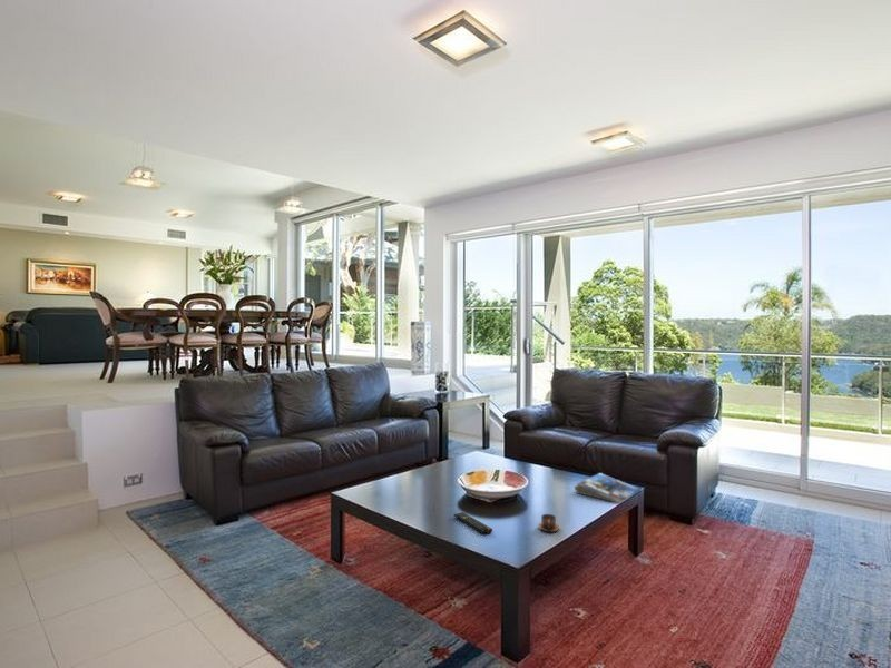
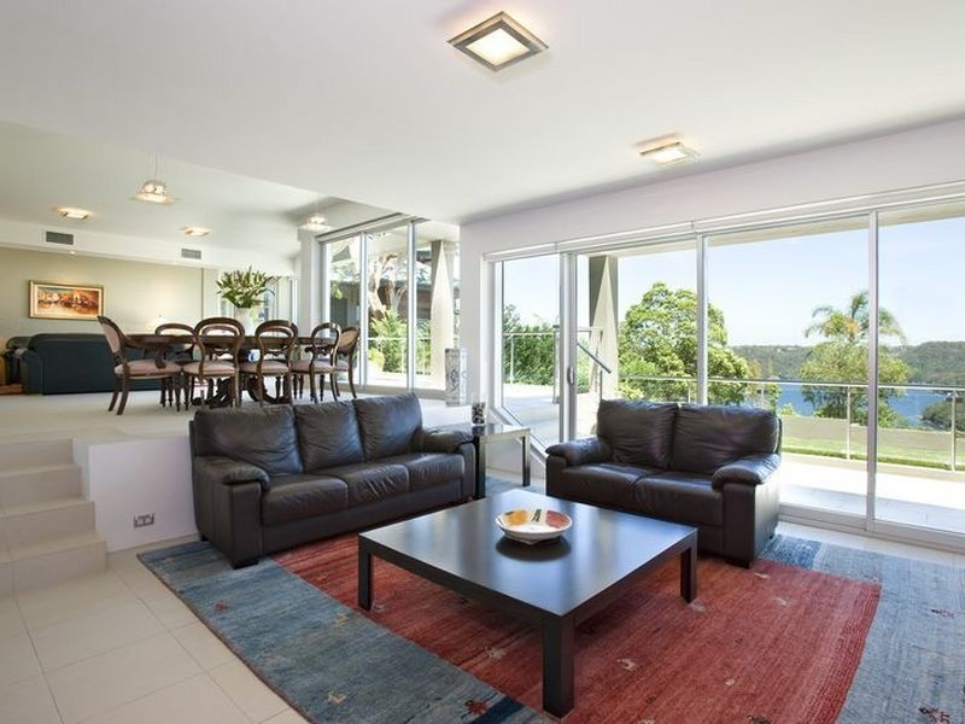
- remote control (472, 522)
- cup (548, 522)
- magazine (607, 487)
